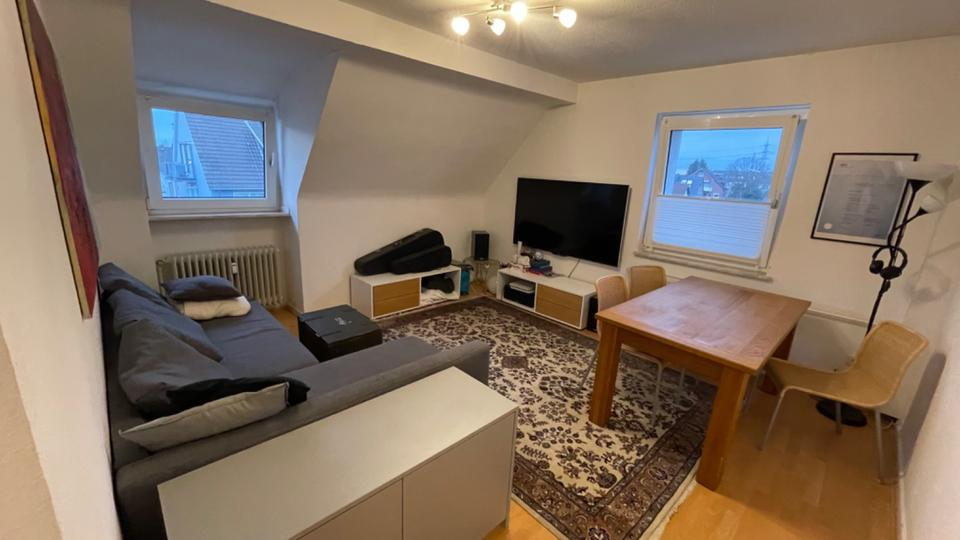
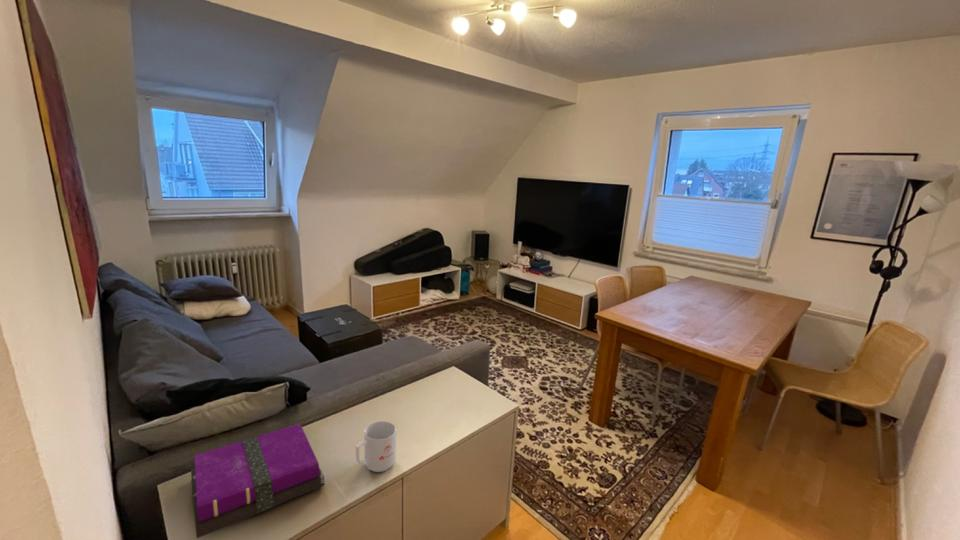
+ mug (375, 449)
+ hardback book (257, 471)
